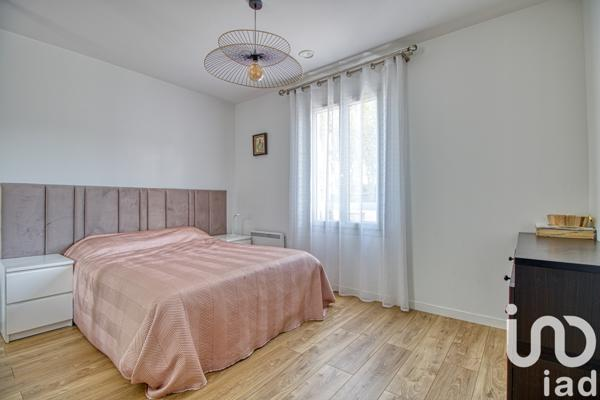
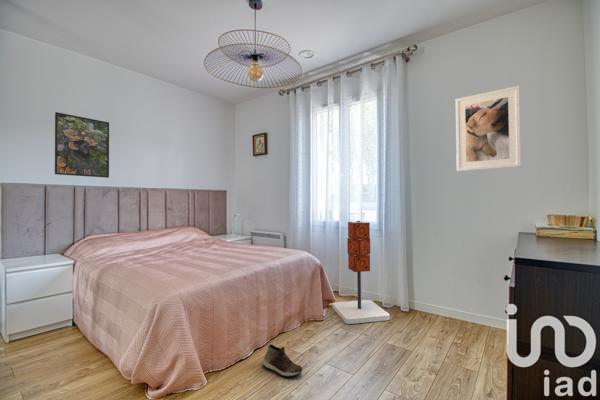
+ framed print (83, 146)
+ shoe (281, 358)
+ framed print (486, 130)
+ speaker (358, 266)
